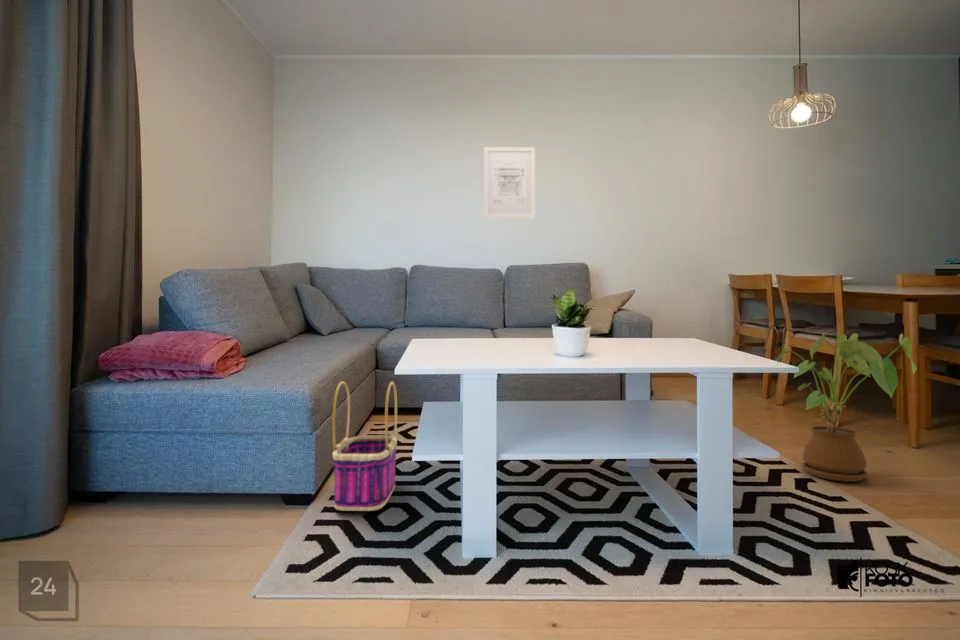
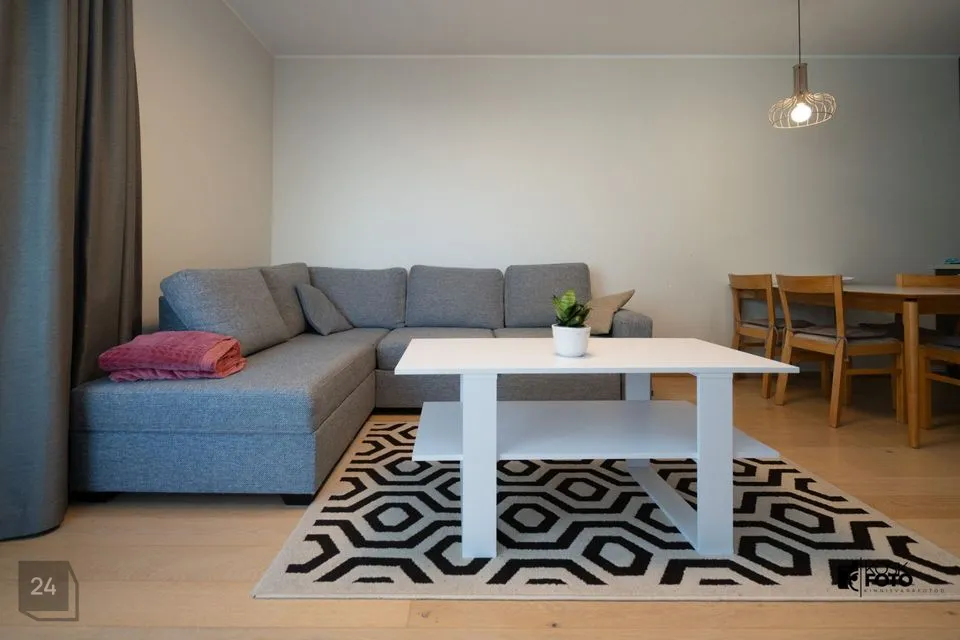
- wall art (509, 182)
- house plant (843, 403)
- basket (366, 438)
